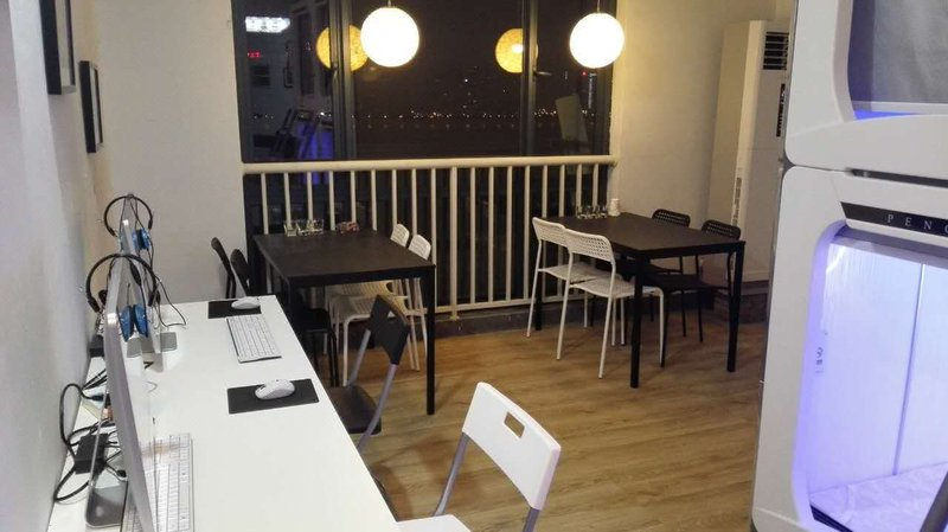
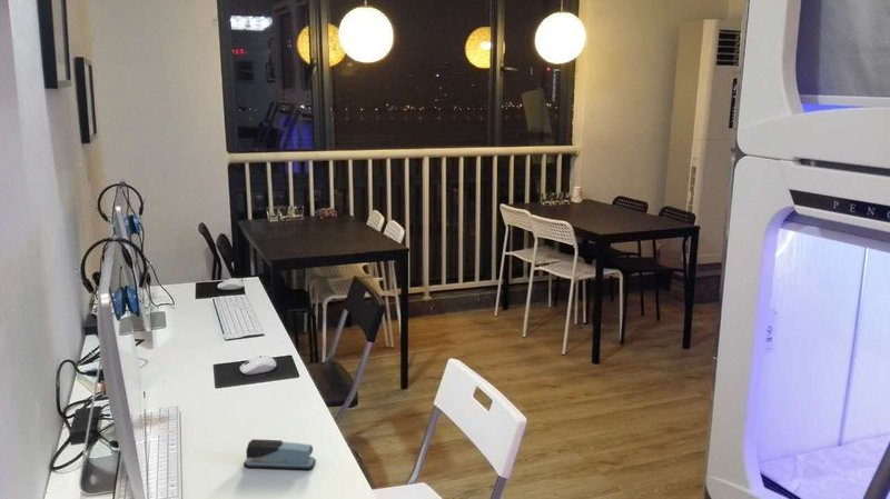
+ stapler (279, 452)
